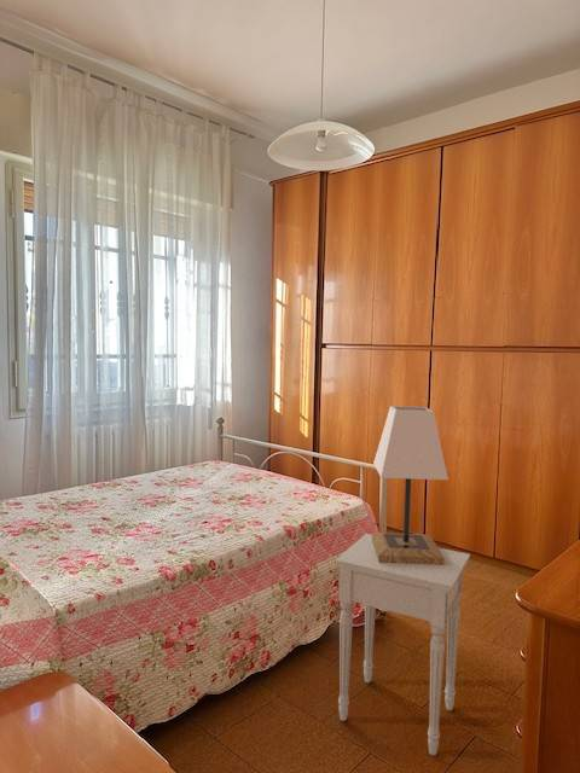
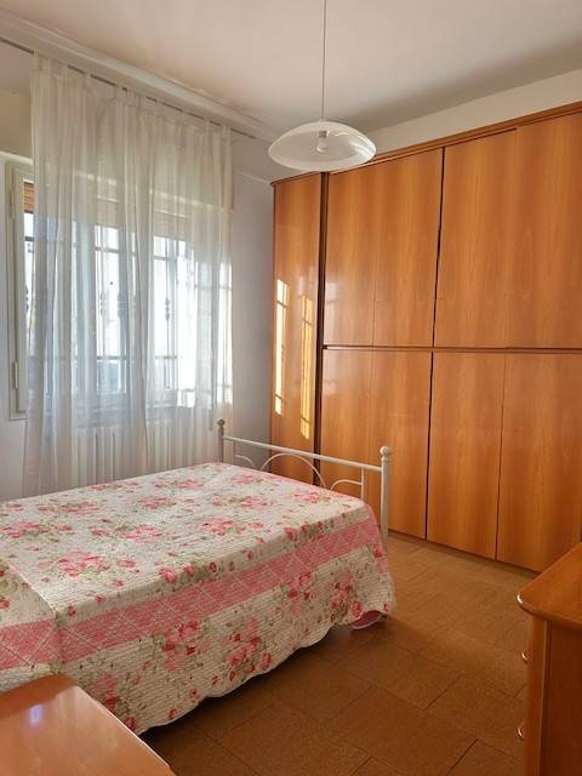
- lamp (407, 480)
- nightstand (406, 615)
